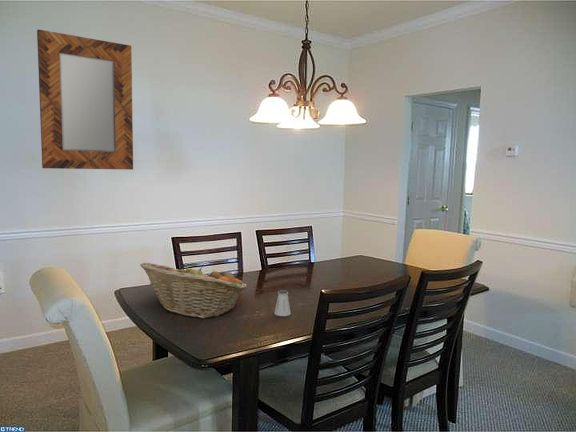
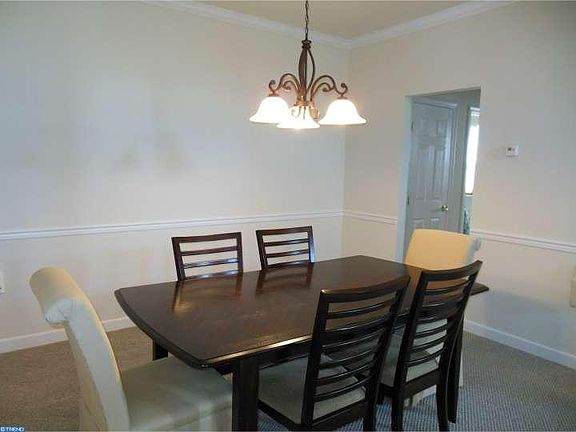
- fruit basket (193, 284)
- saltshaker (282, 302)
- home mirror (88, 104)
